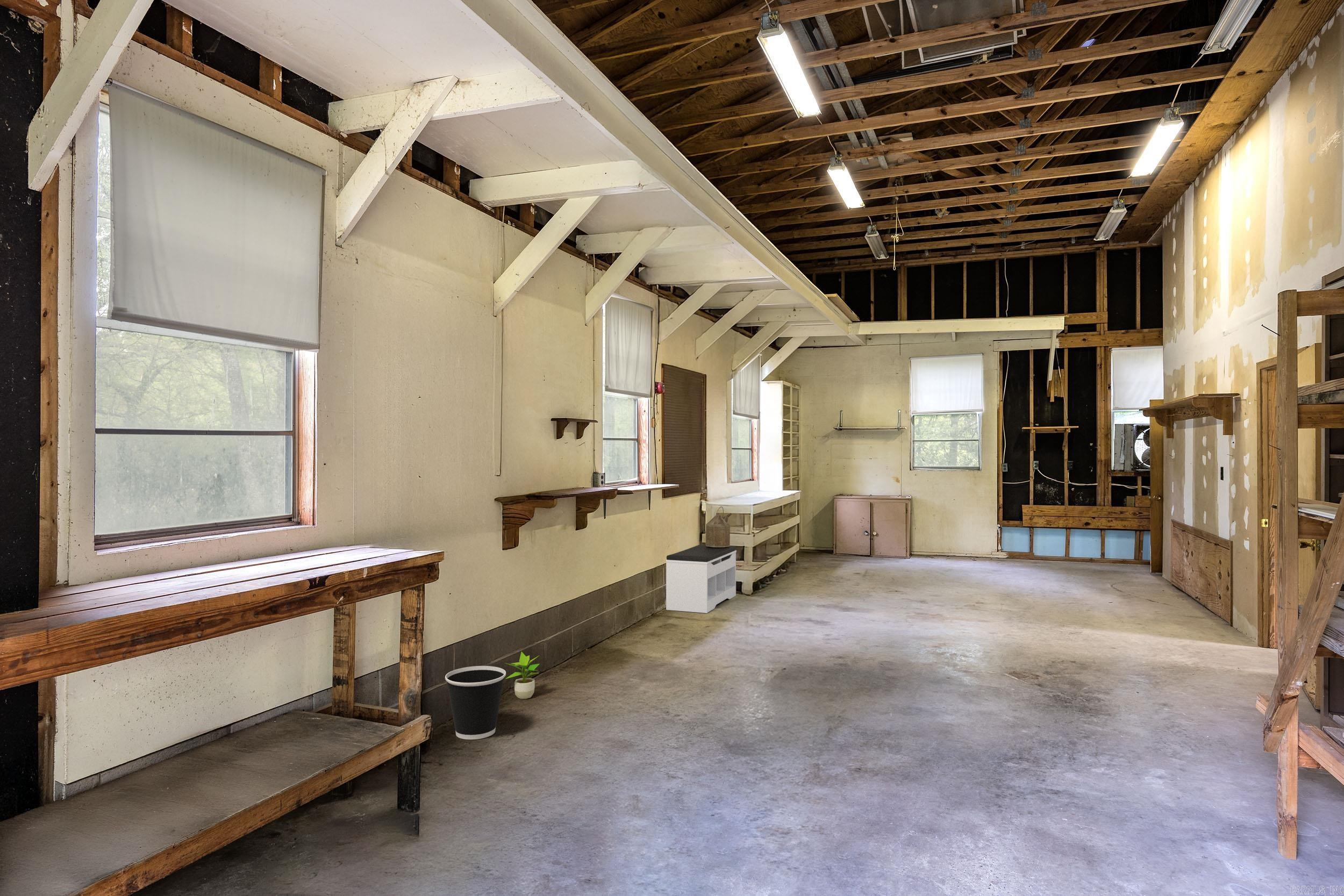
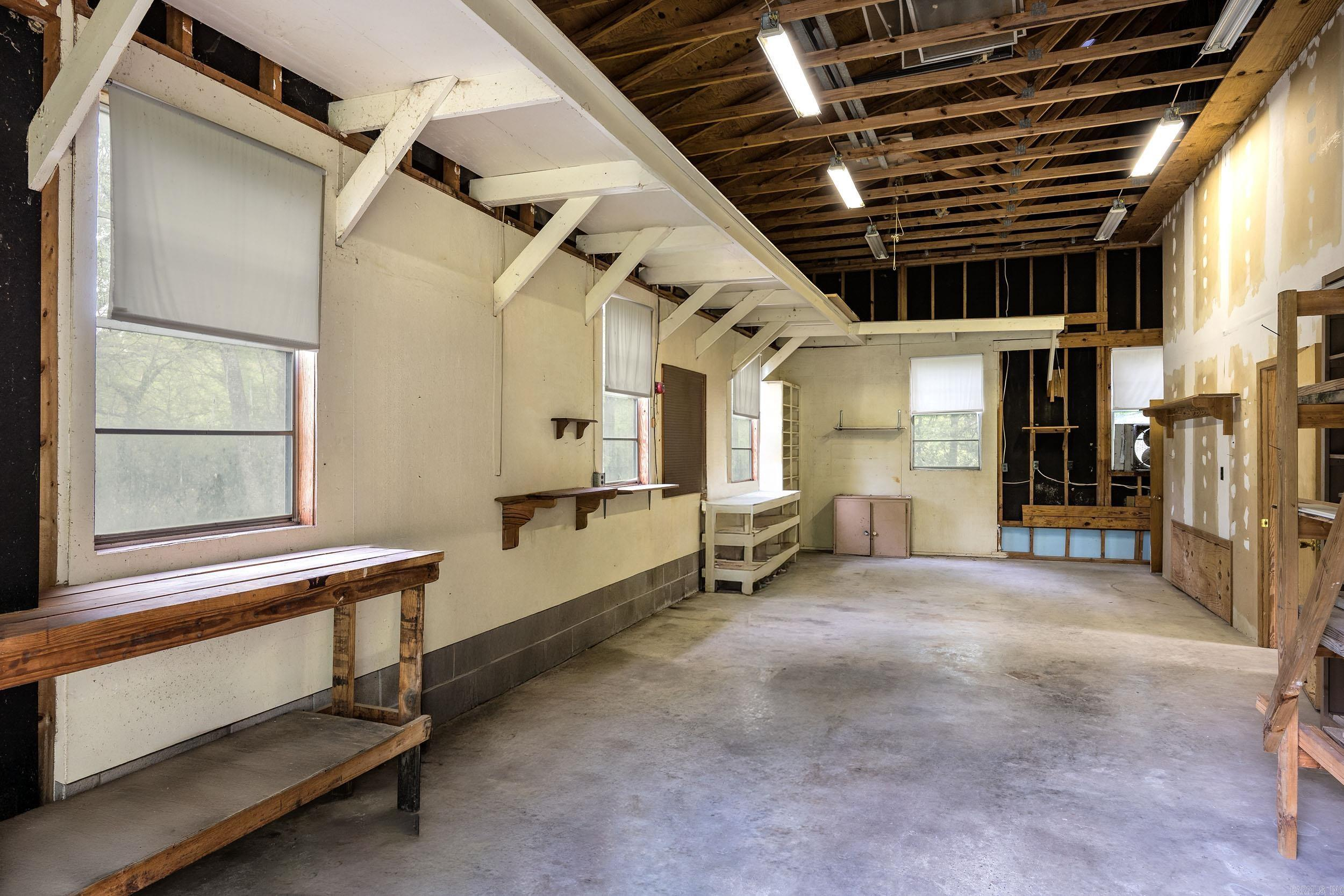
- potted plant (522, 675)
- bench (703, 576)
- wastebasket (476, 703)
- watering can (717, 526)
